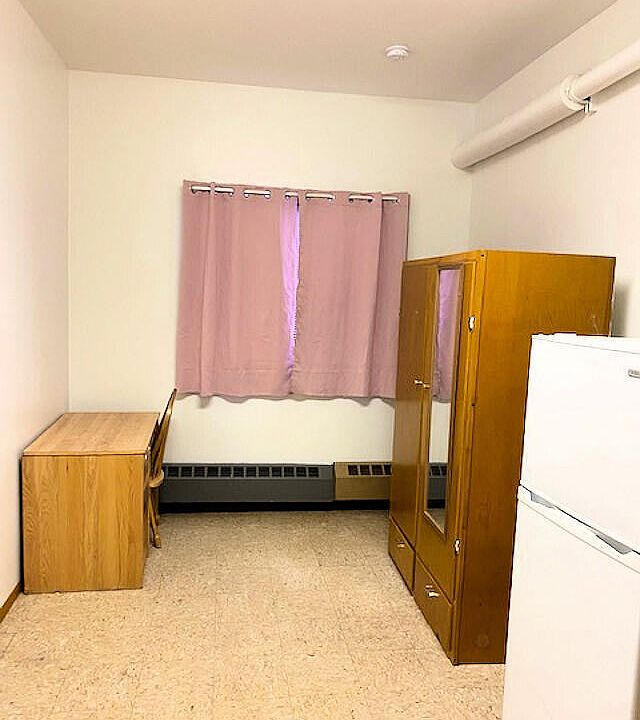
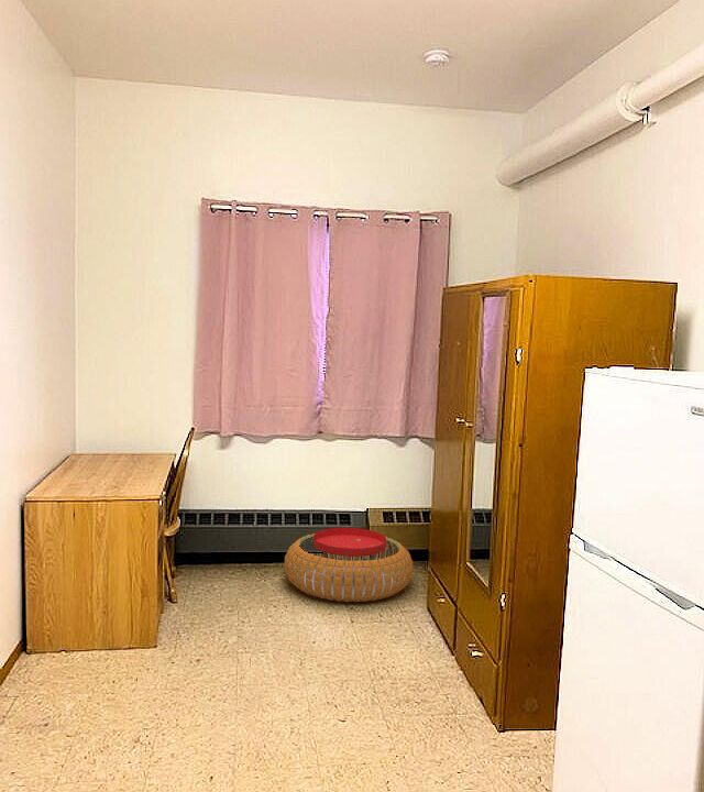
+ pouf (349, 560)
